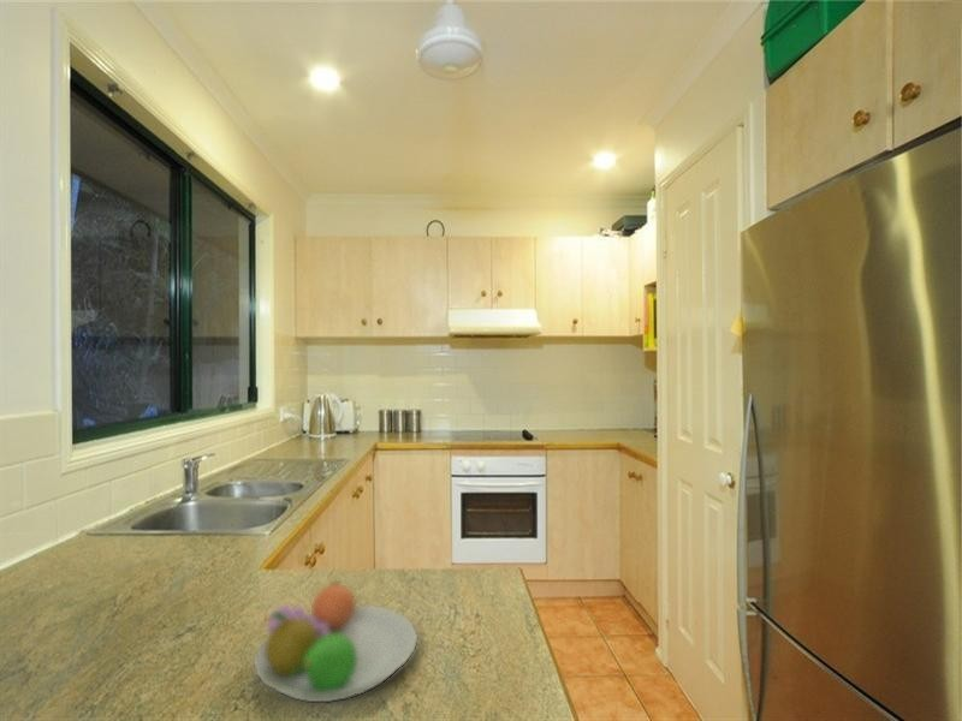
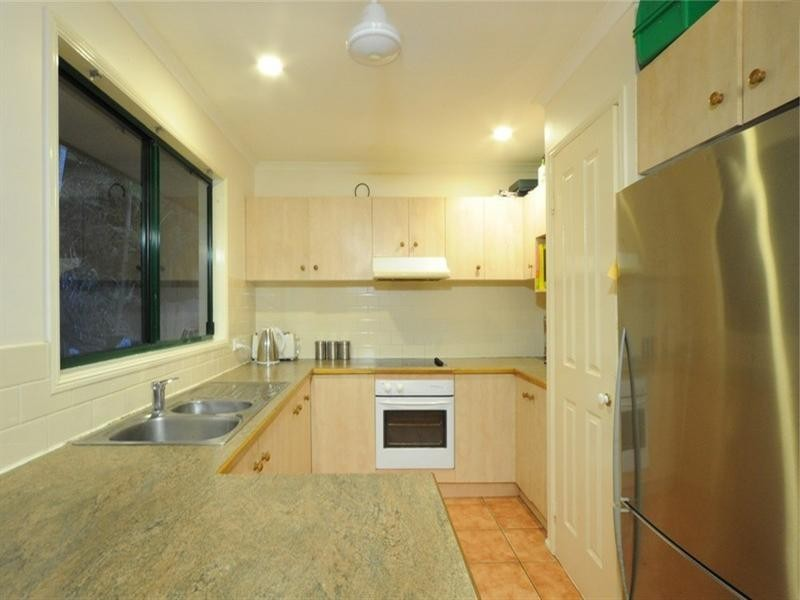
- fruit bowl (334, 631)
